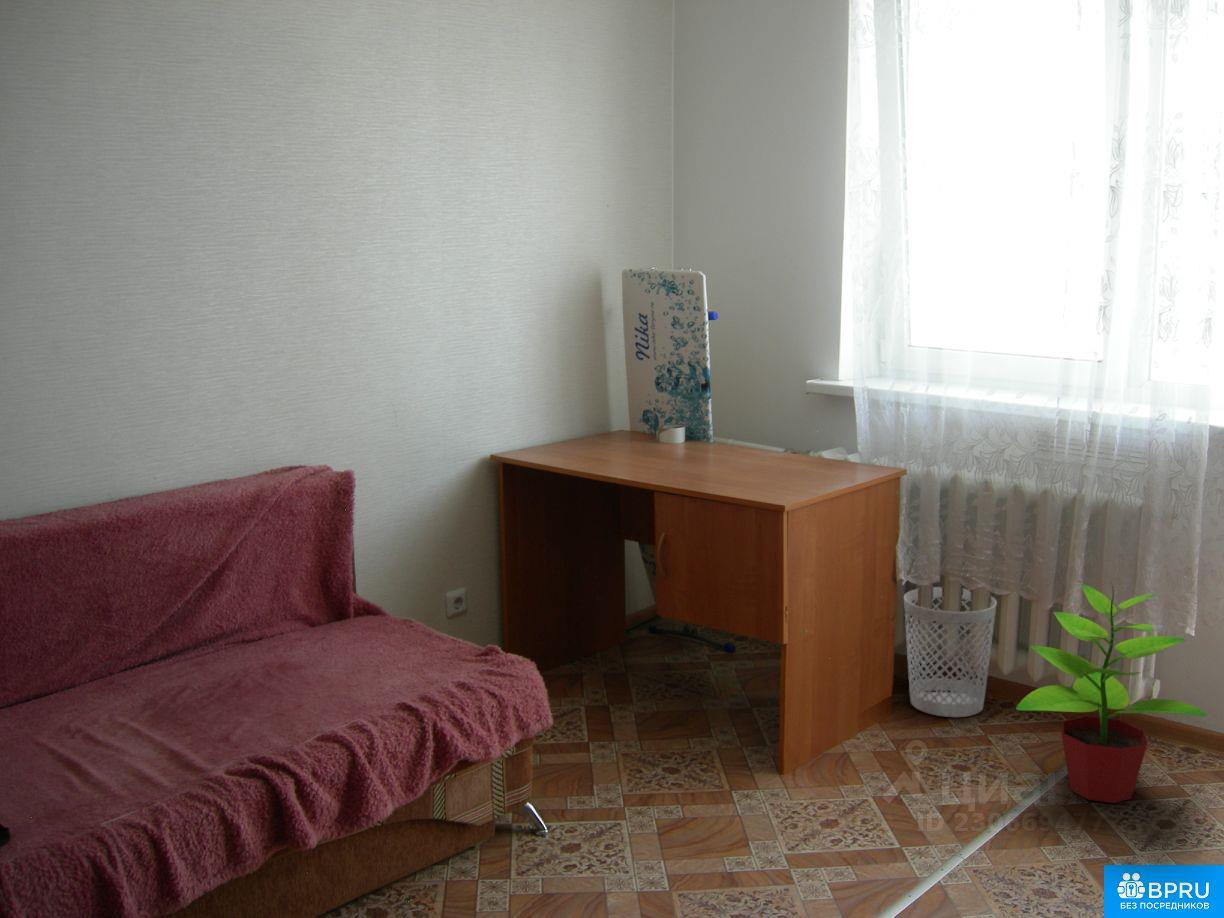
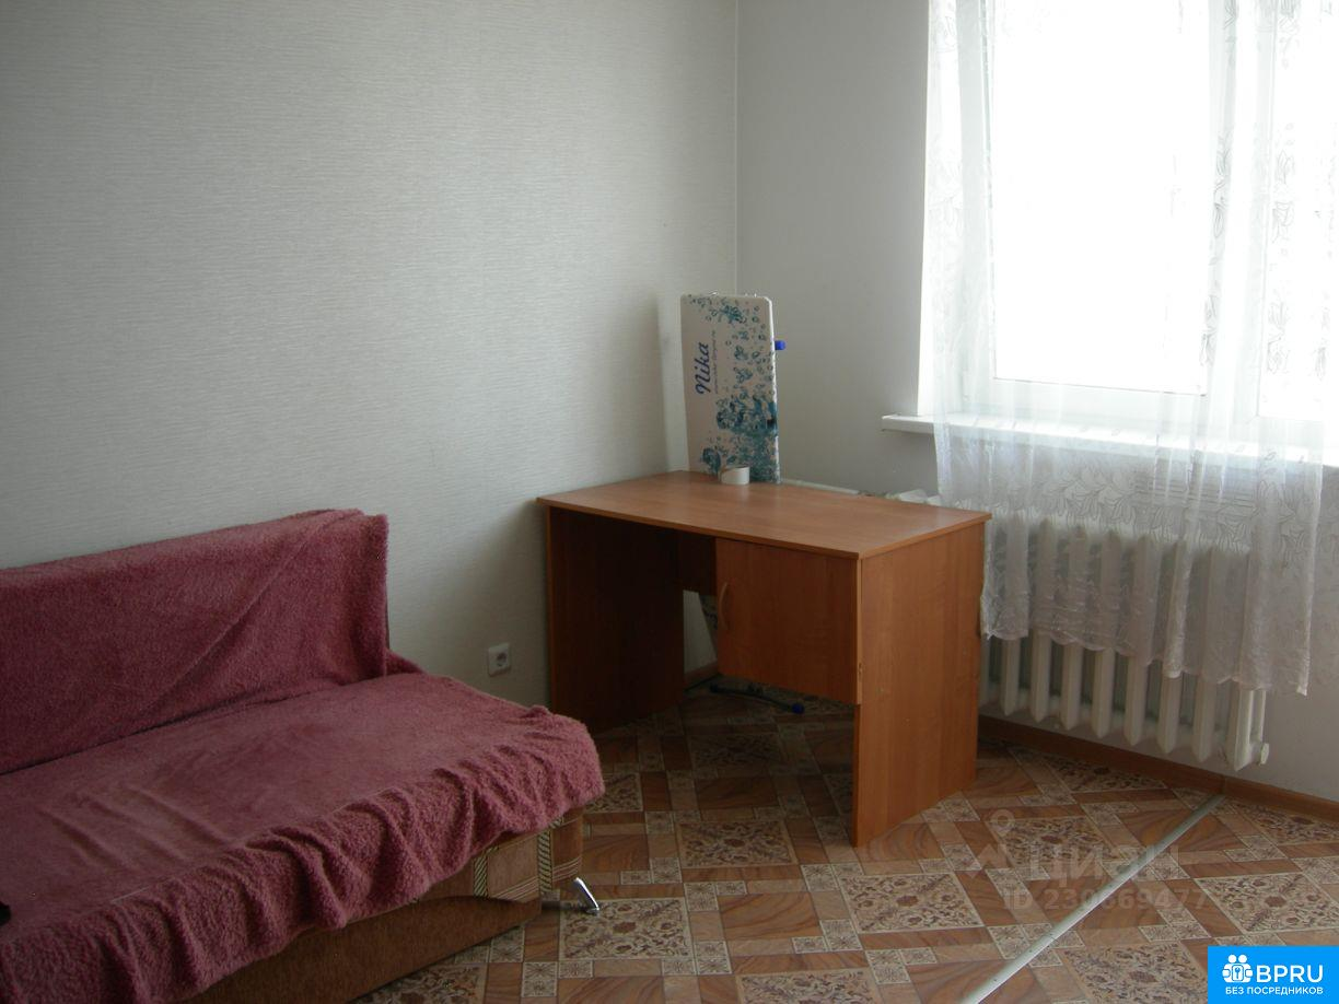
- potted plant (1112, 688)
- wastebasket (948, 651)
